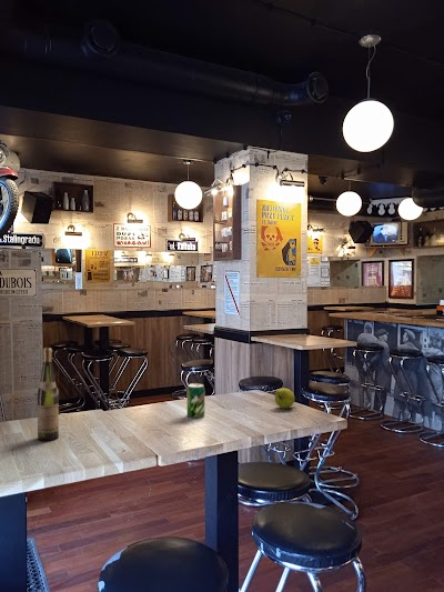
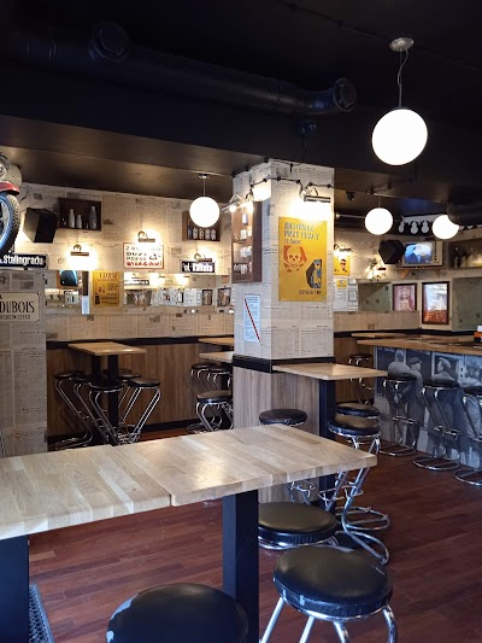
- wine bottle (48, 393)
- soda can (195, 400)
- apple (284, 398)
